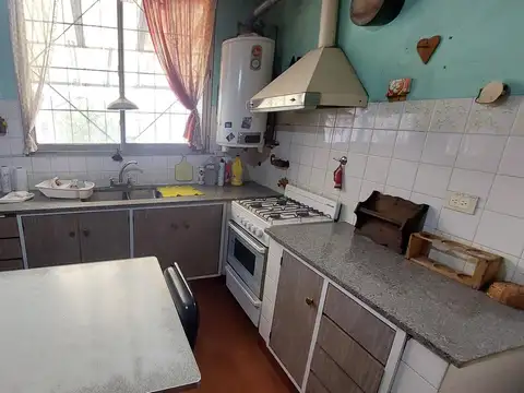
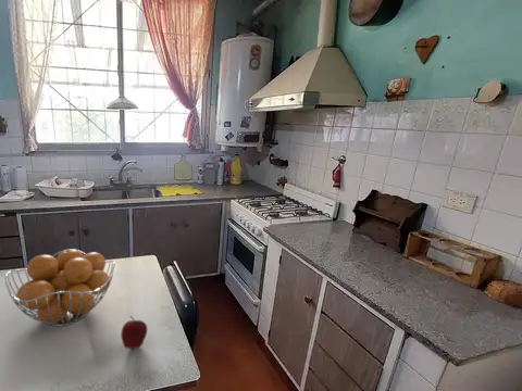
+ fruit basket (65, 286)
+ apple (134, 333)
